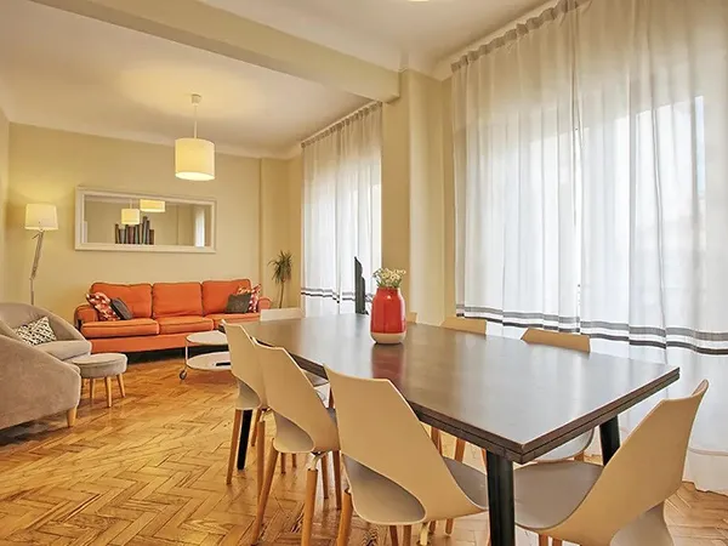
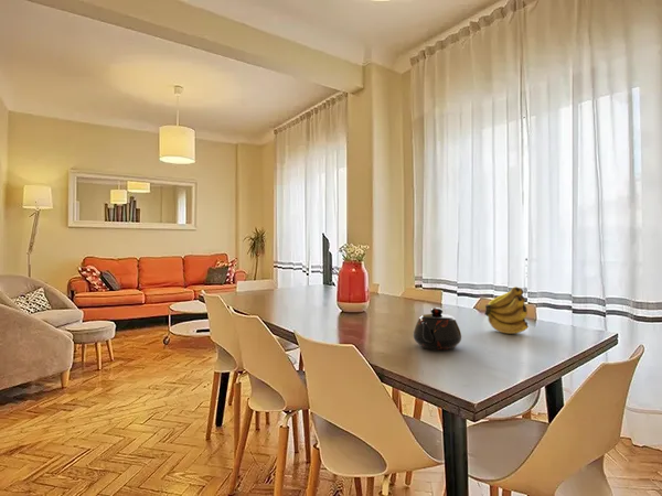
+ teapot (436, 327)
+ banana (505, 309)
